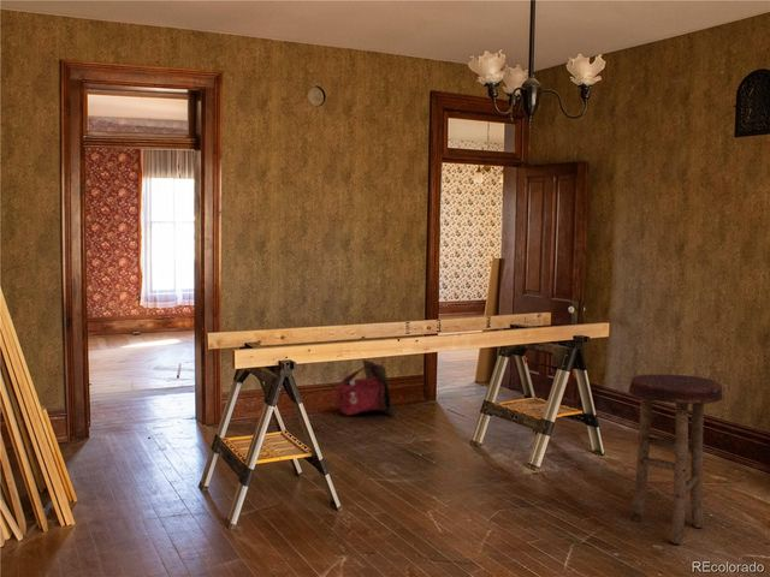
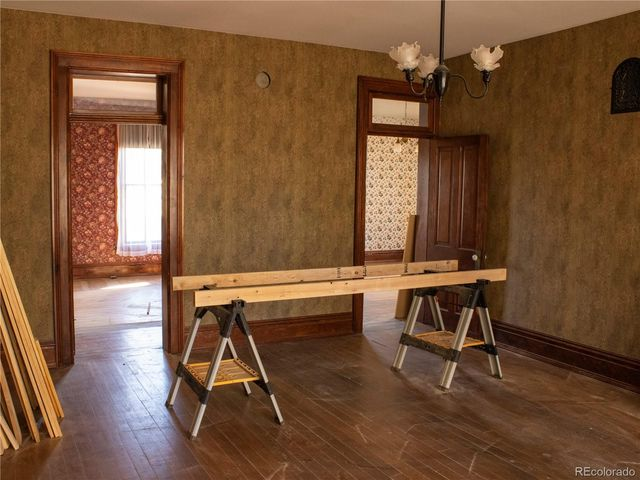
- backpack (357, 388)
- stool (675, 456)
